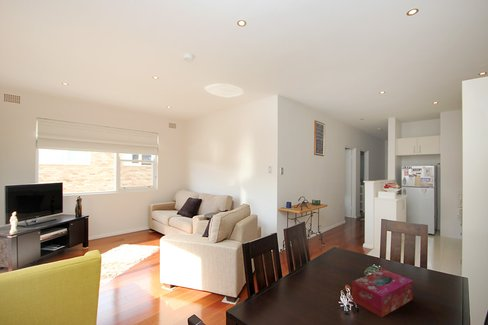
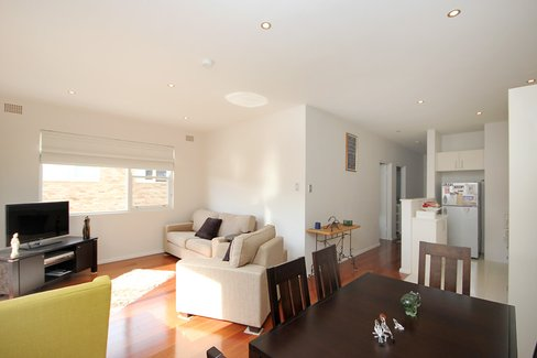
- tissue box (382, 290)
